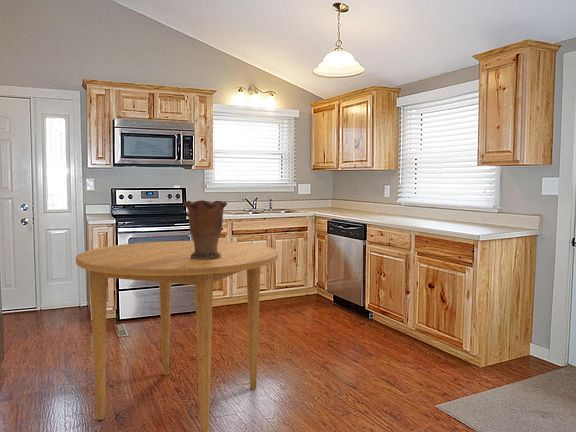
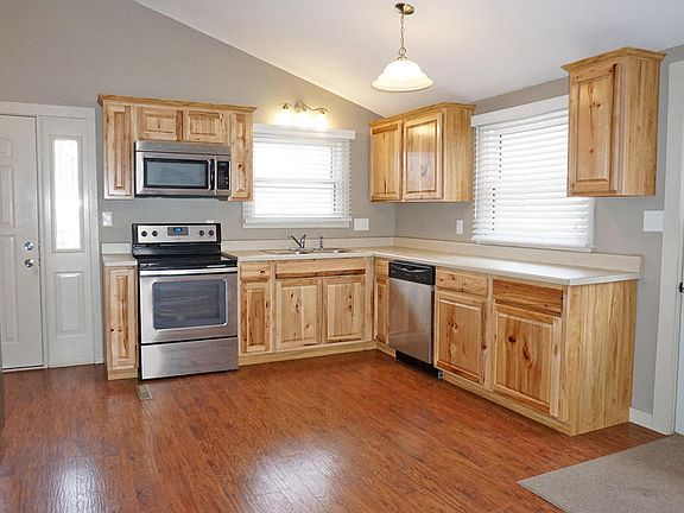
- vase (206, 228)
- dining table (169, 328)
